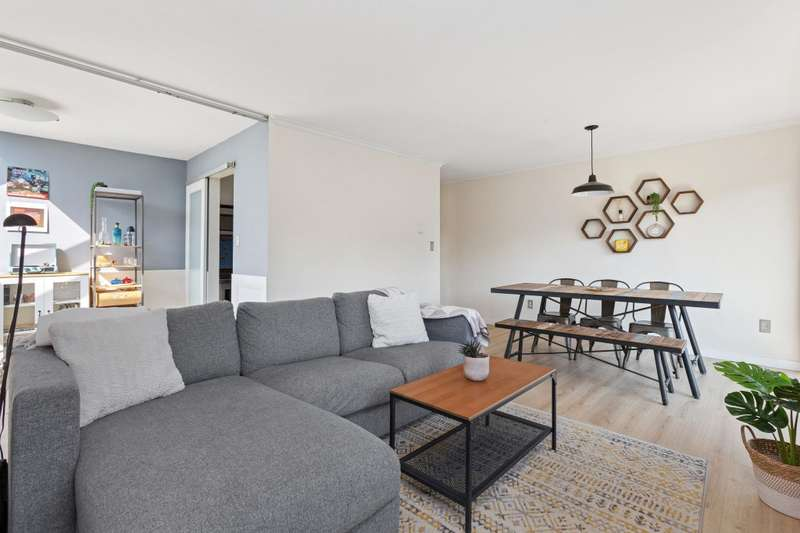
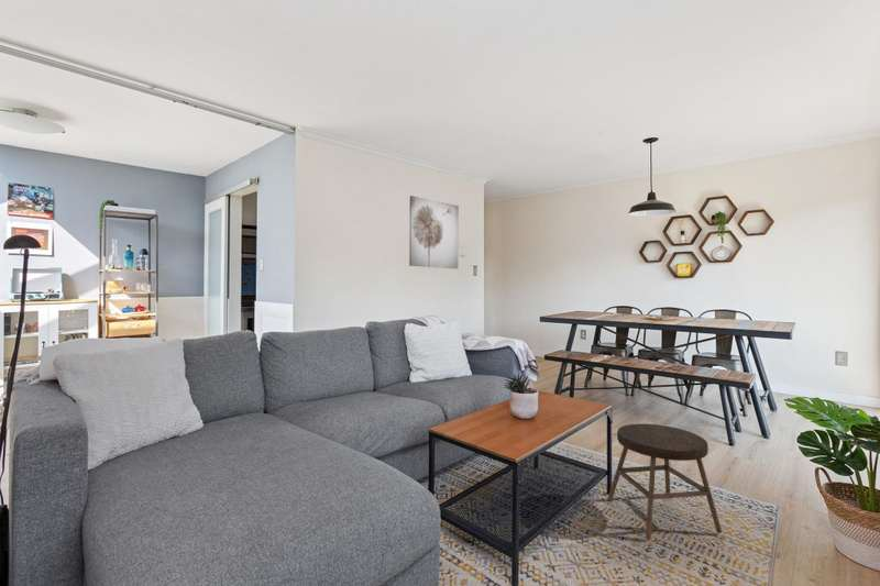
+ wall art (435, 234)
+ stool (664, 474)
